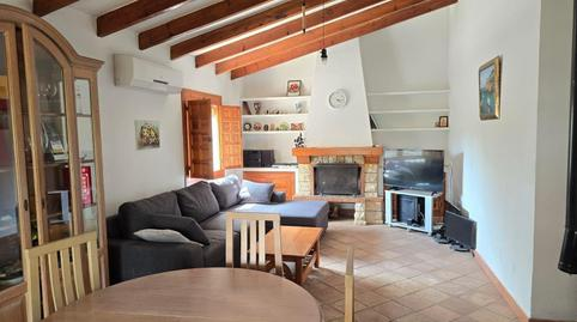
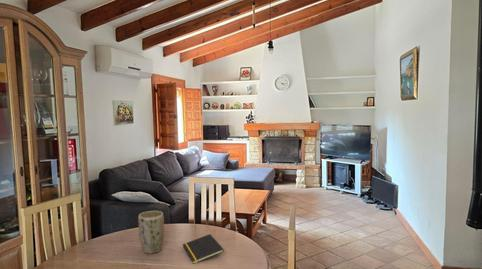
+ notepad (202, 247)
+ plant pot (151, 232)
